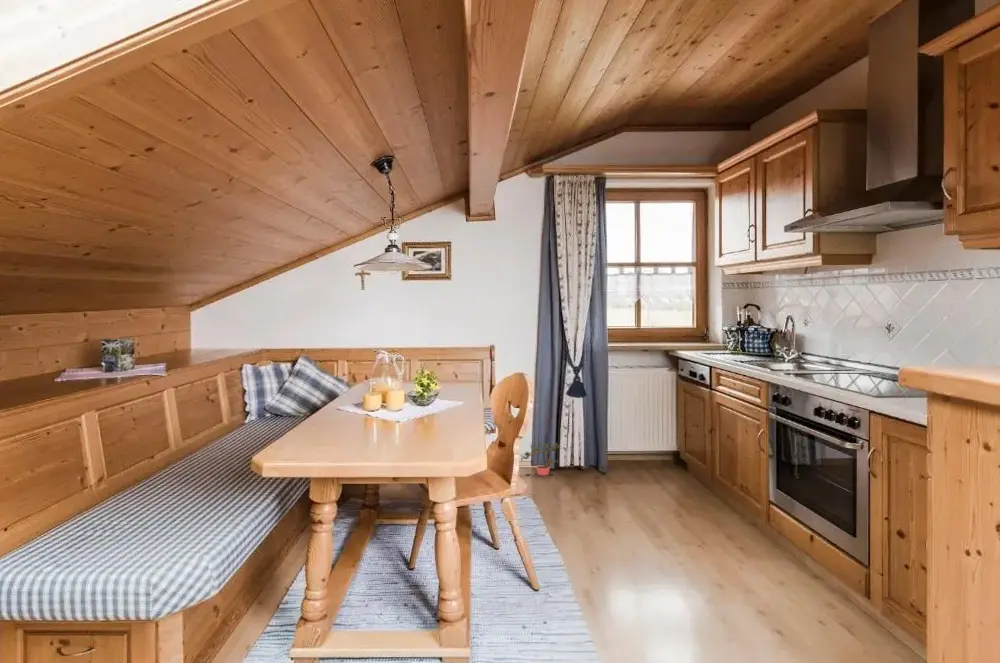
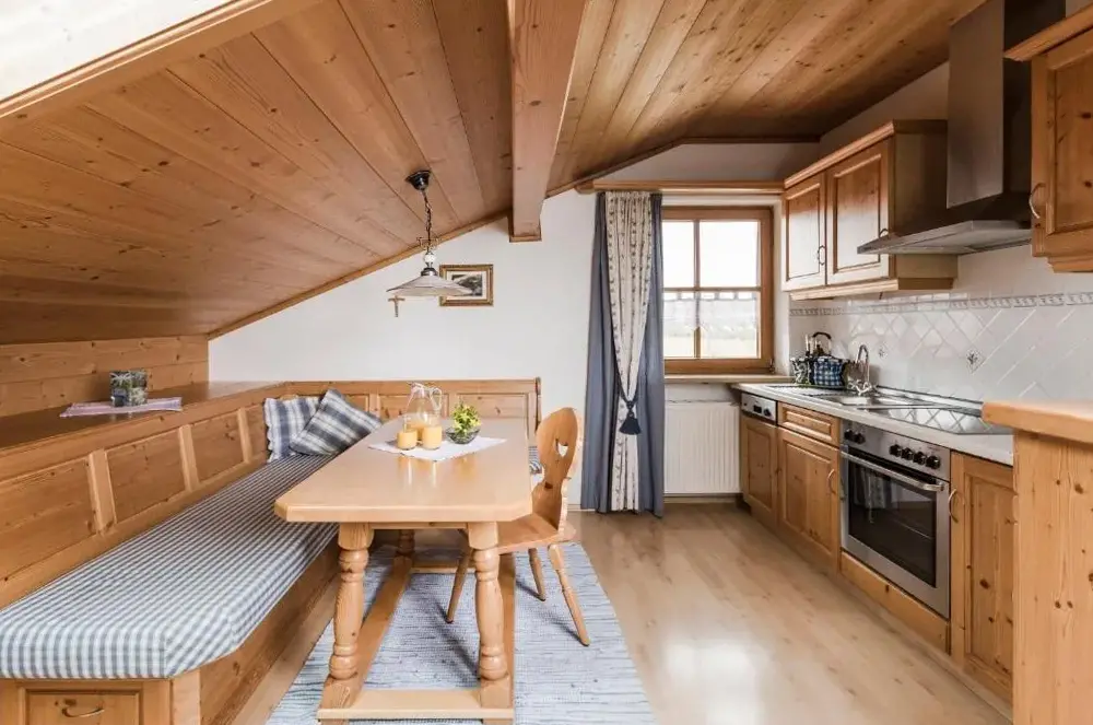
- potted plant (533, 455)
